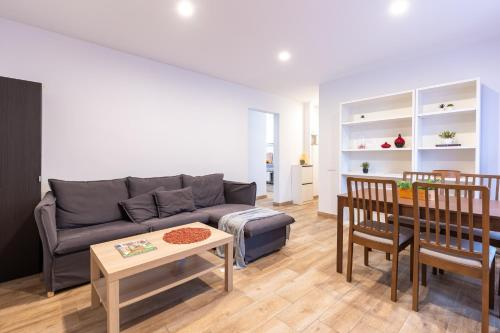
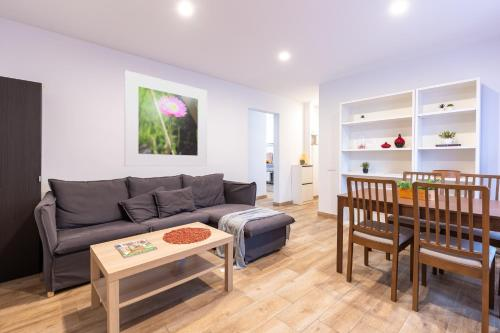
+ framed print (170, 124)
